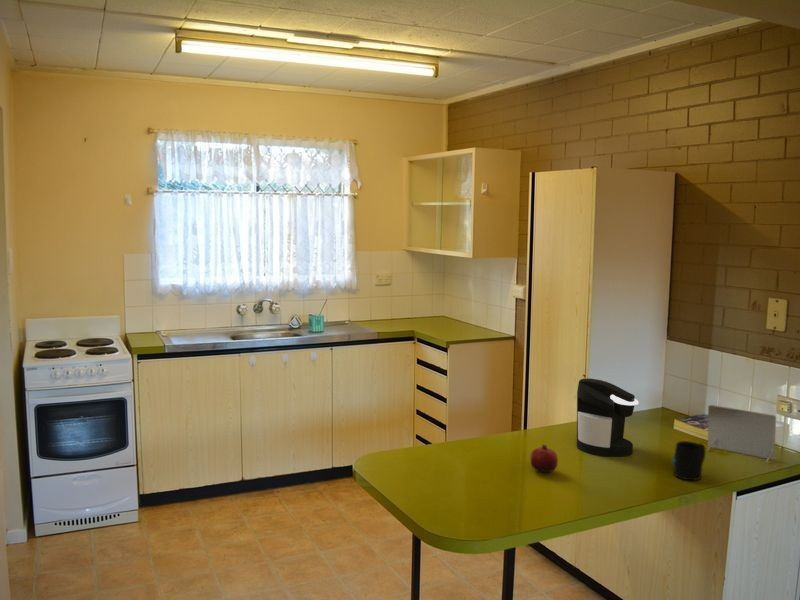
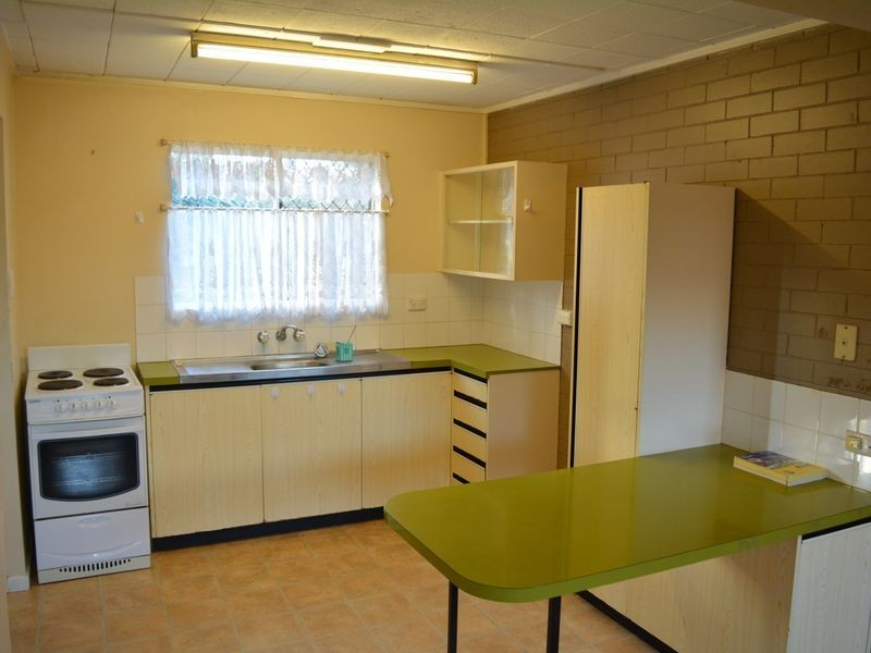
- fruit (543, 458)
- photo frame (739, 432)
- mug (691, 459)
- coffee maker (607, 415)
